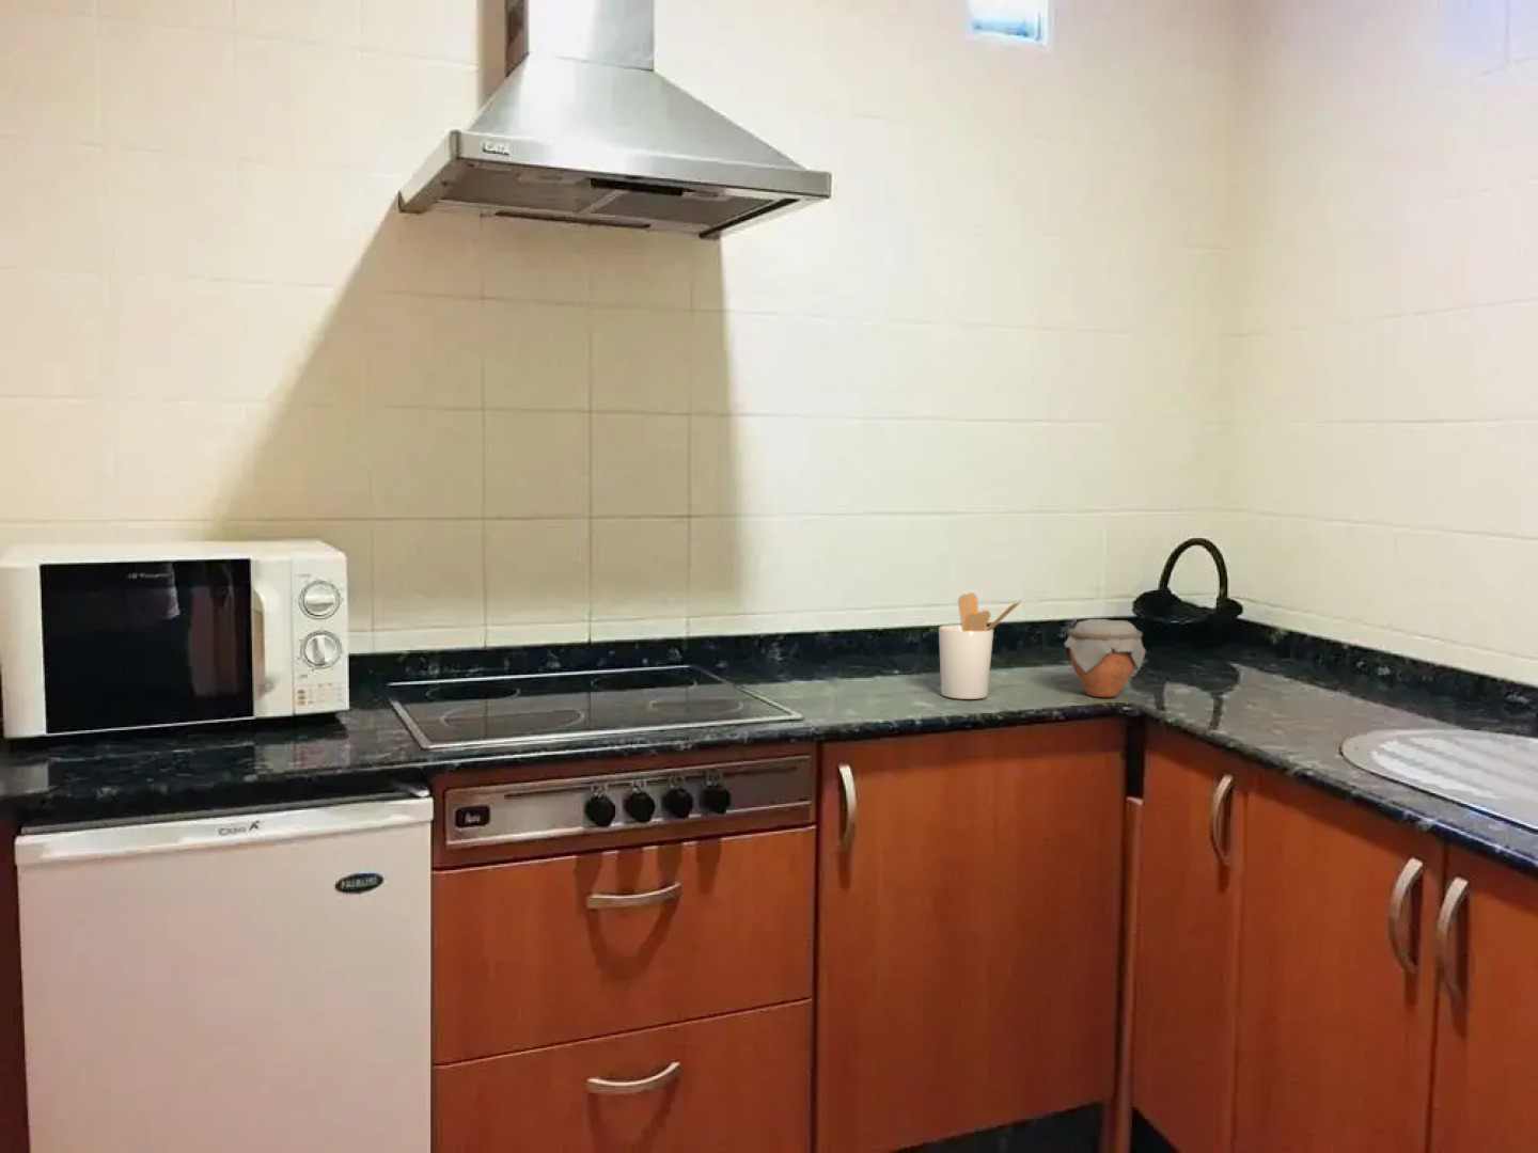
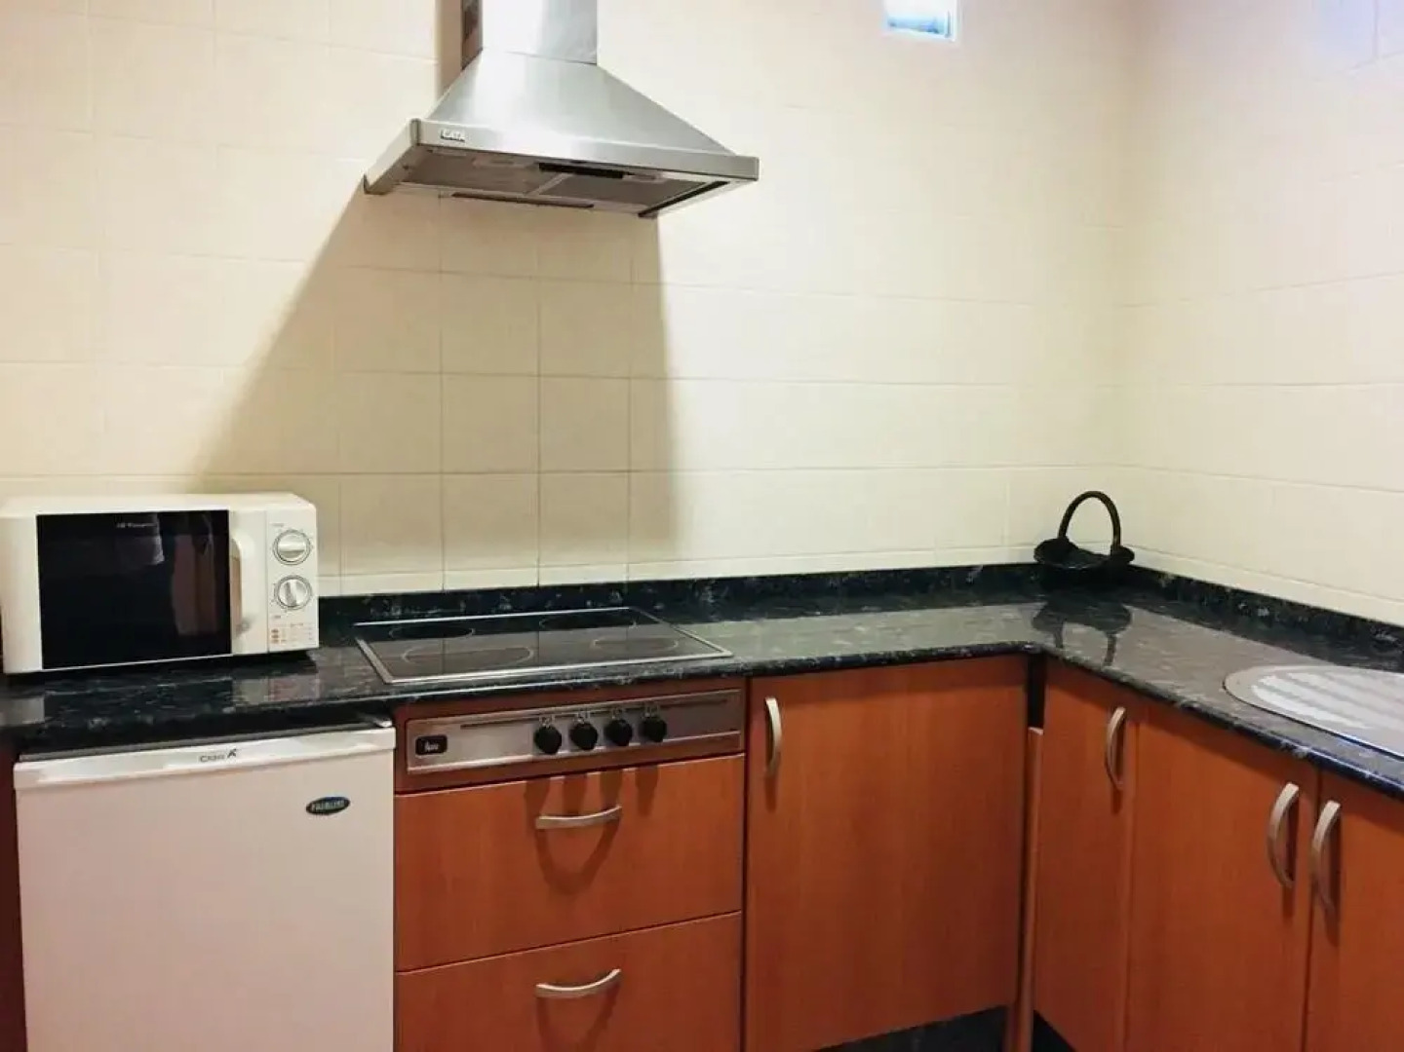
- jar (1102, 658)
- utensil holder (980, 644)
